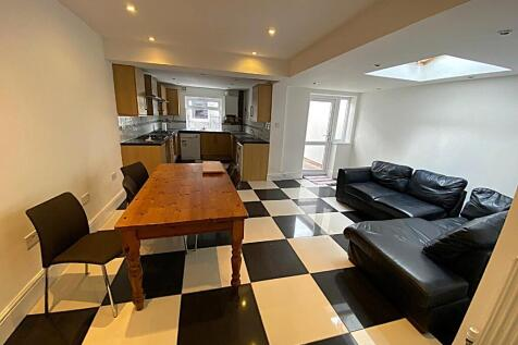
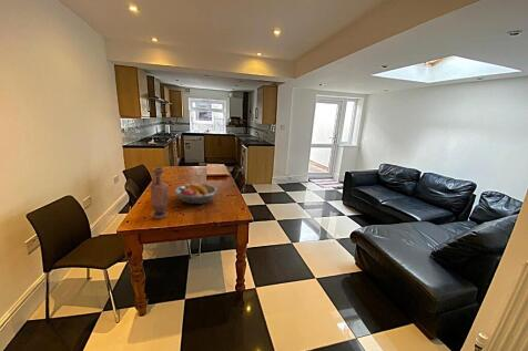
+ fruit bowl (196, 193)
+ vase (160, 193)
